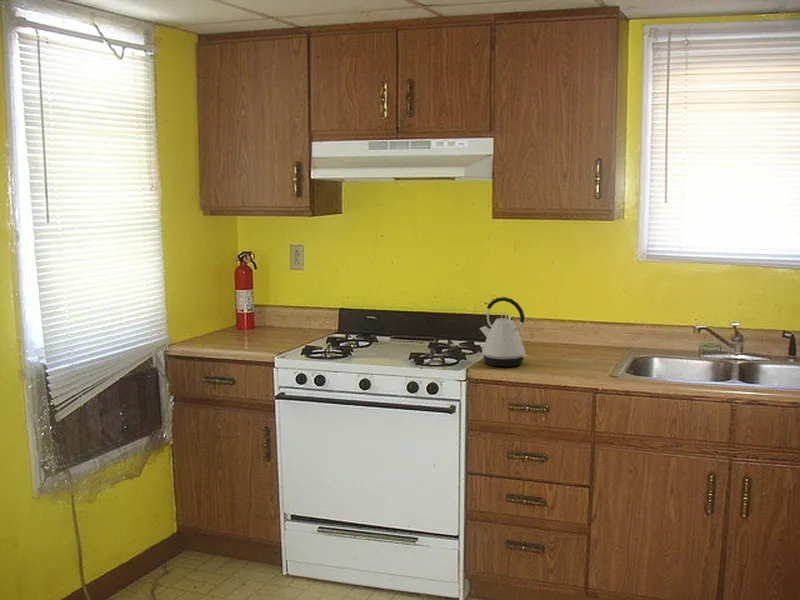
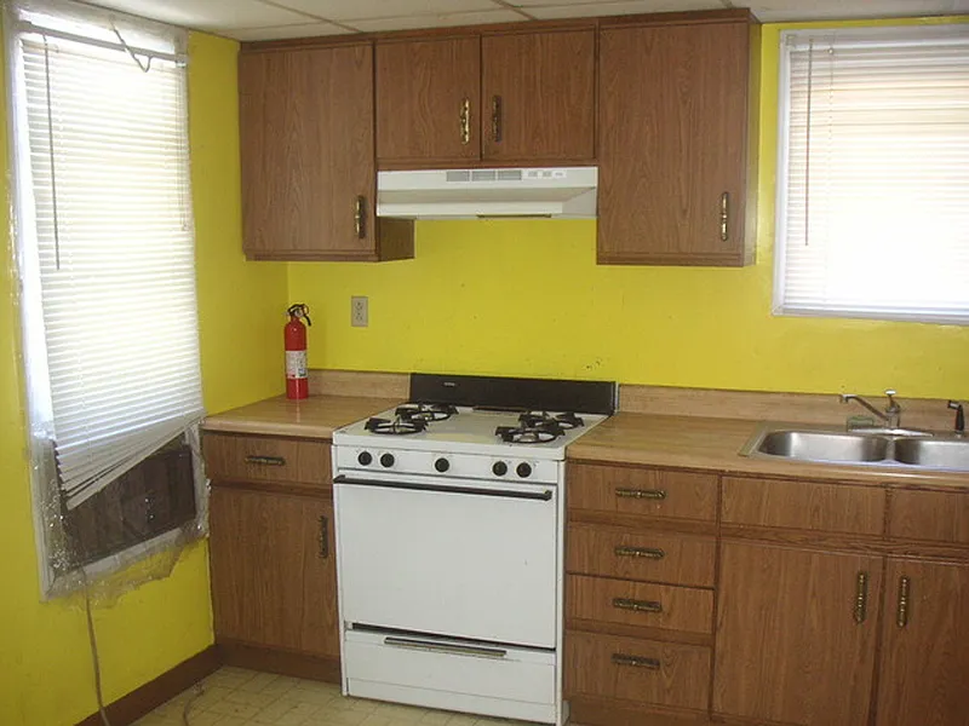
- kettle (502, 330)
